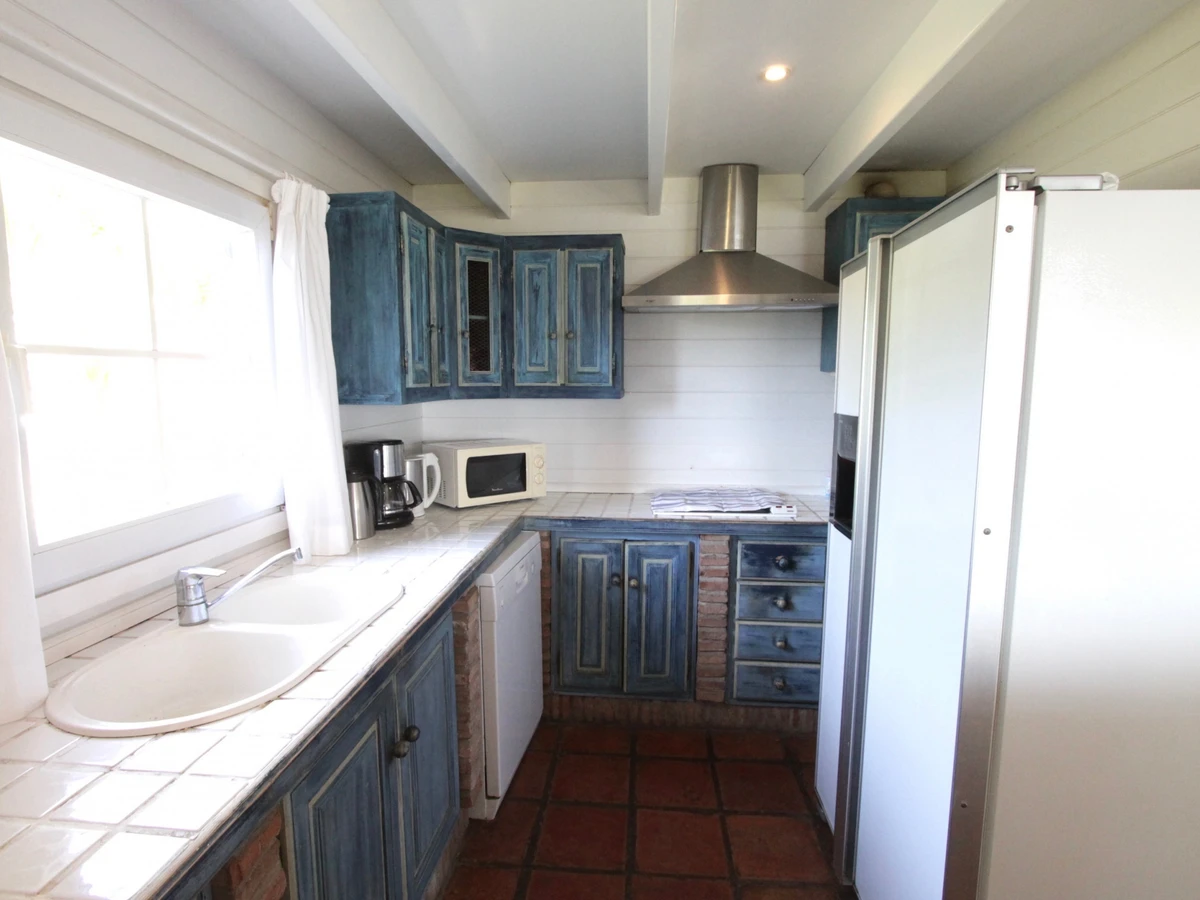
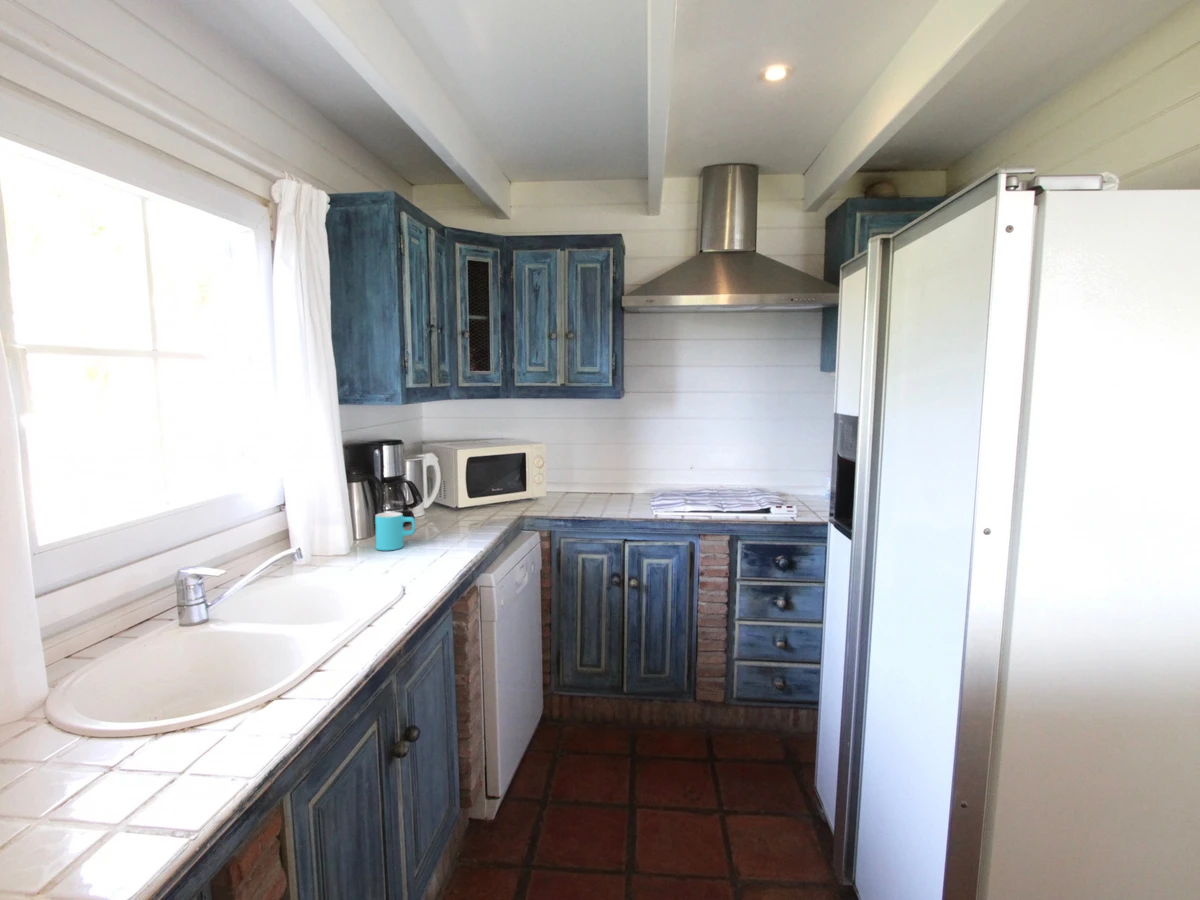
+ cup (394, 531)
